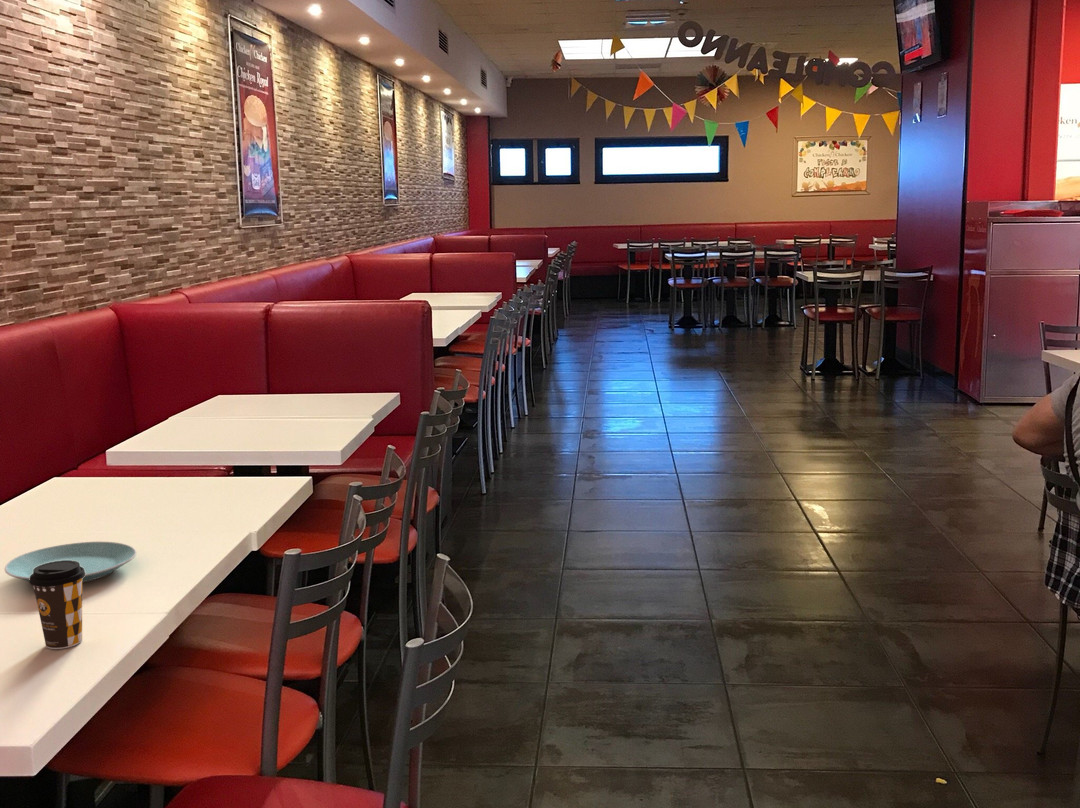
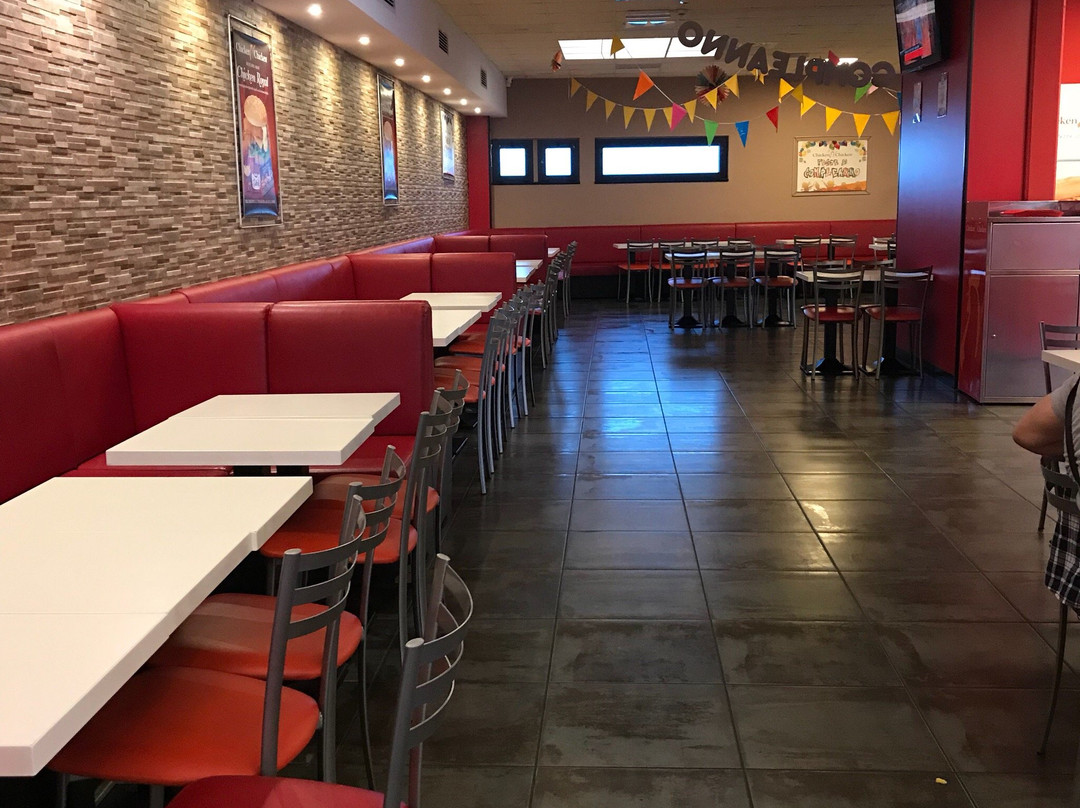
- plate (72, 560)
- coffee cup (60, 604)
